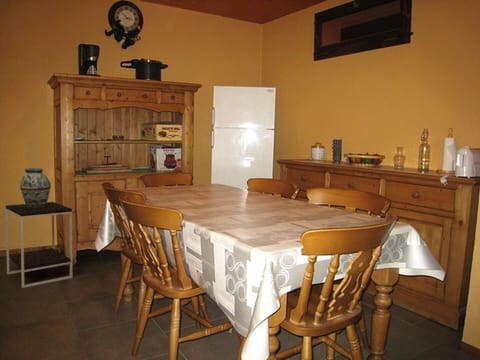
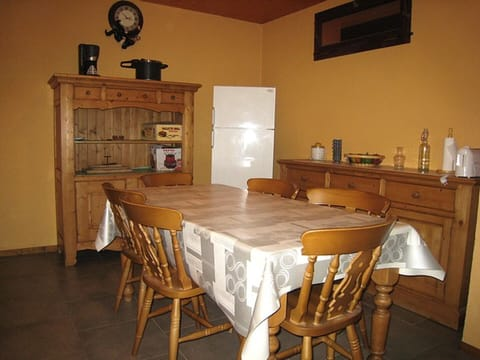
- vase (35, 187)
- side table (39, 250)
